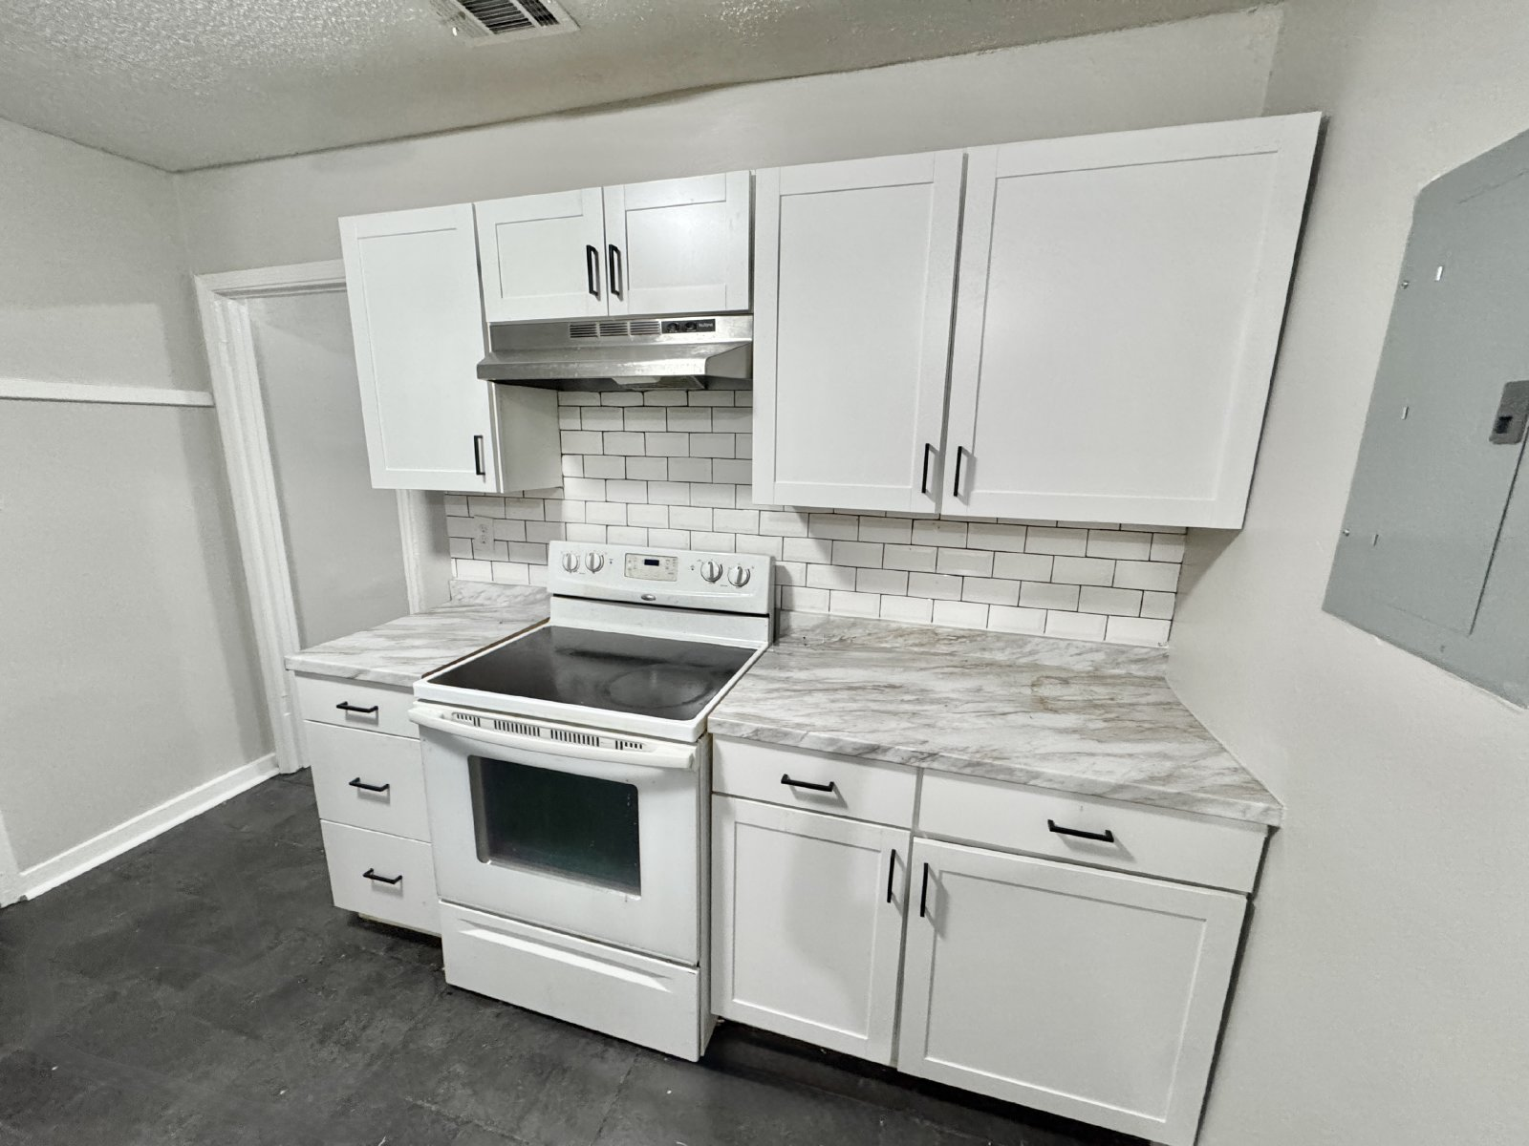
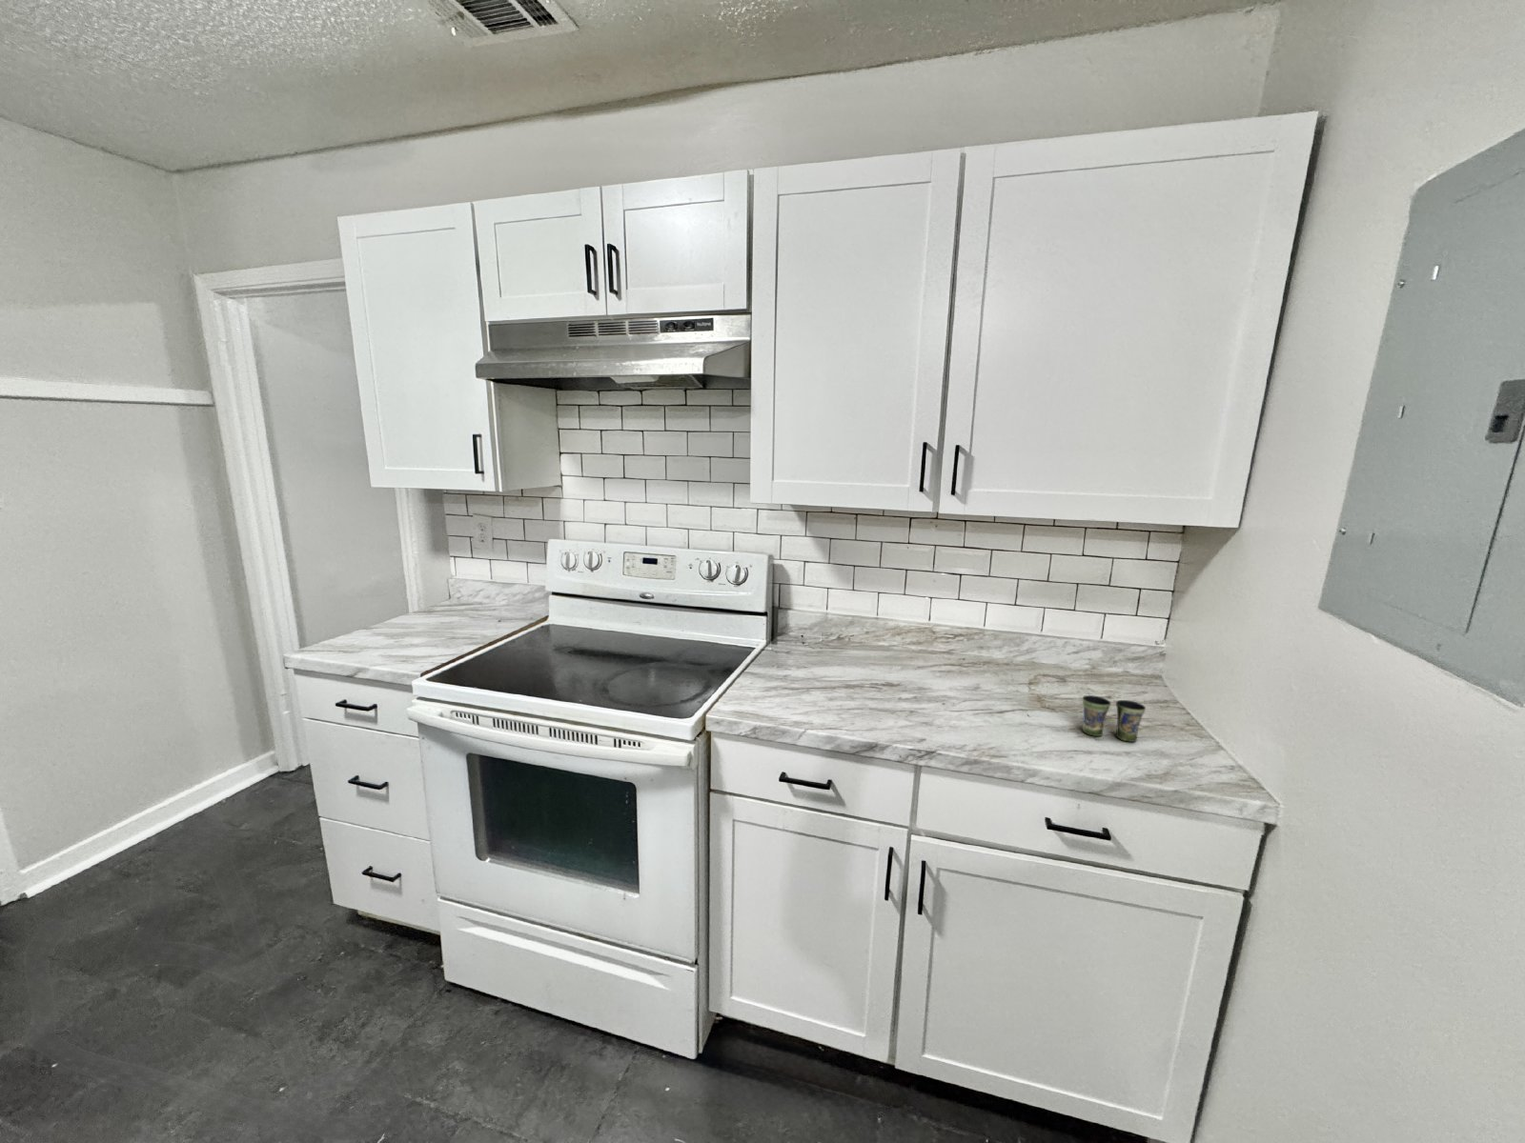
+ cup (1105, 718)
